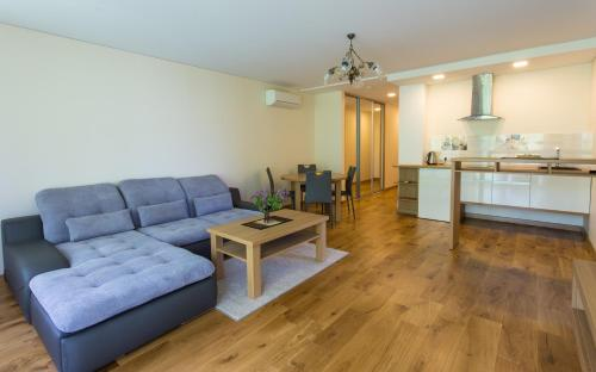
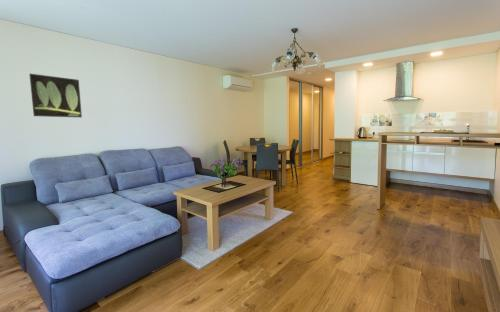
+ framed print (57, 97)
